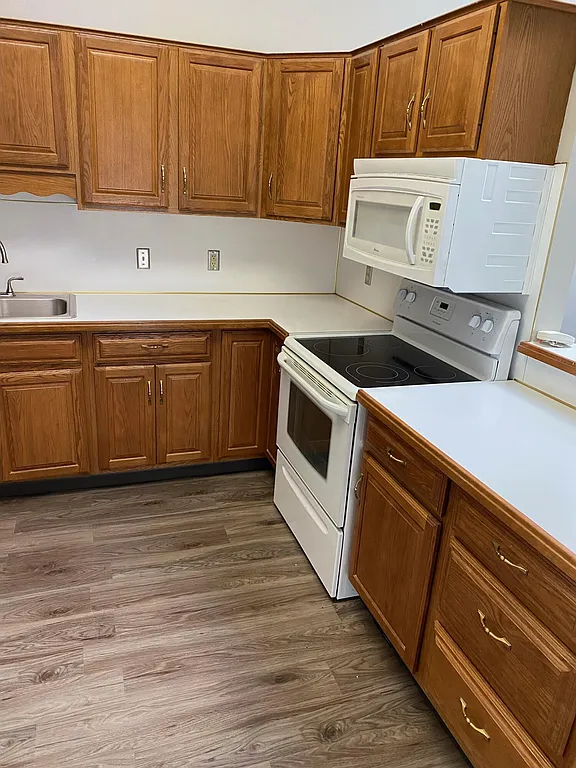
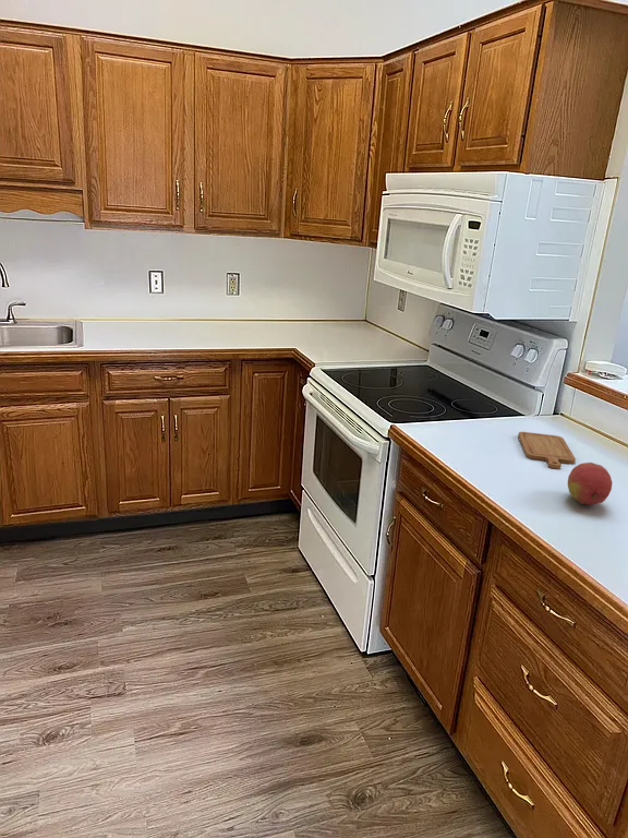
+ fruit (588, 482)
+ chopping board (546, 450)
